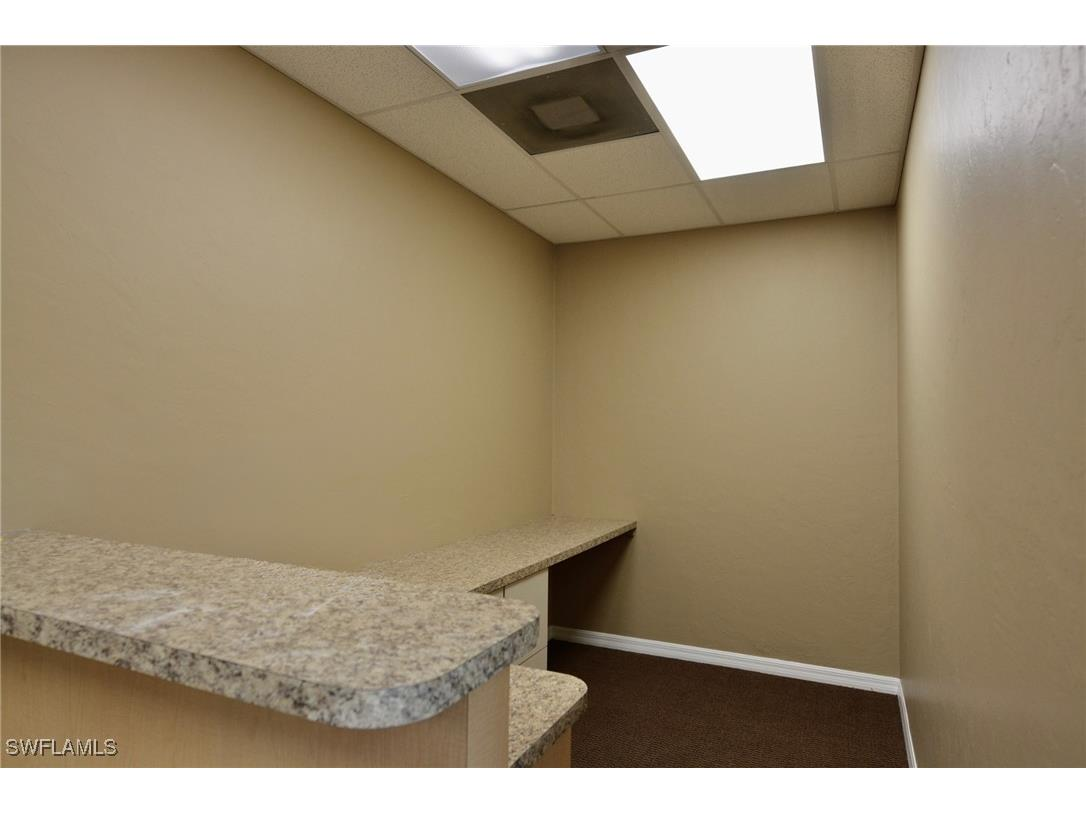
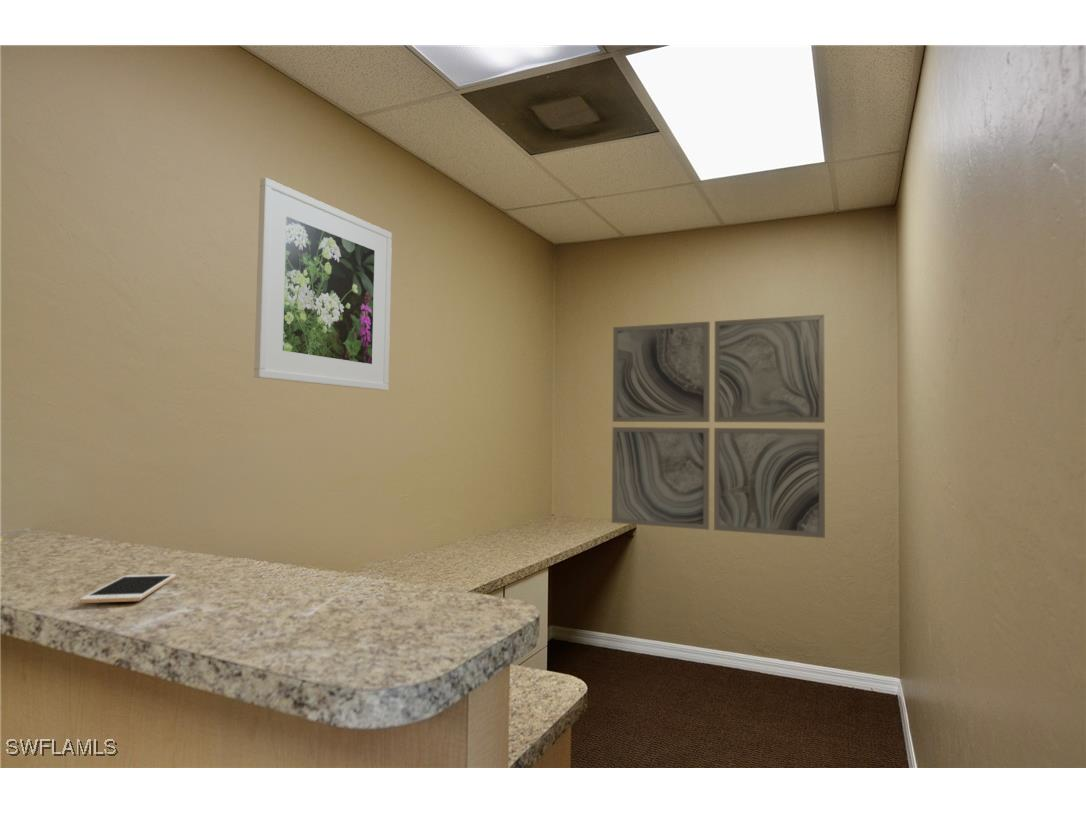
+ cell phone (131, 587)
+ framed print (331, 296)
+ wall art (709, 428)
